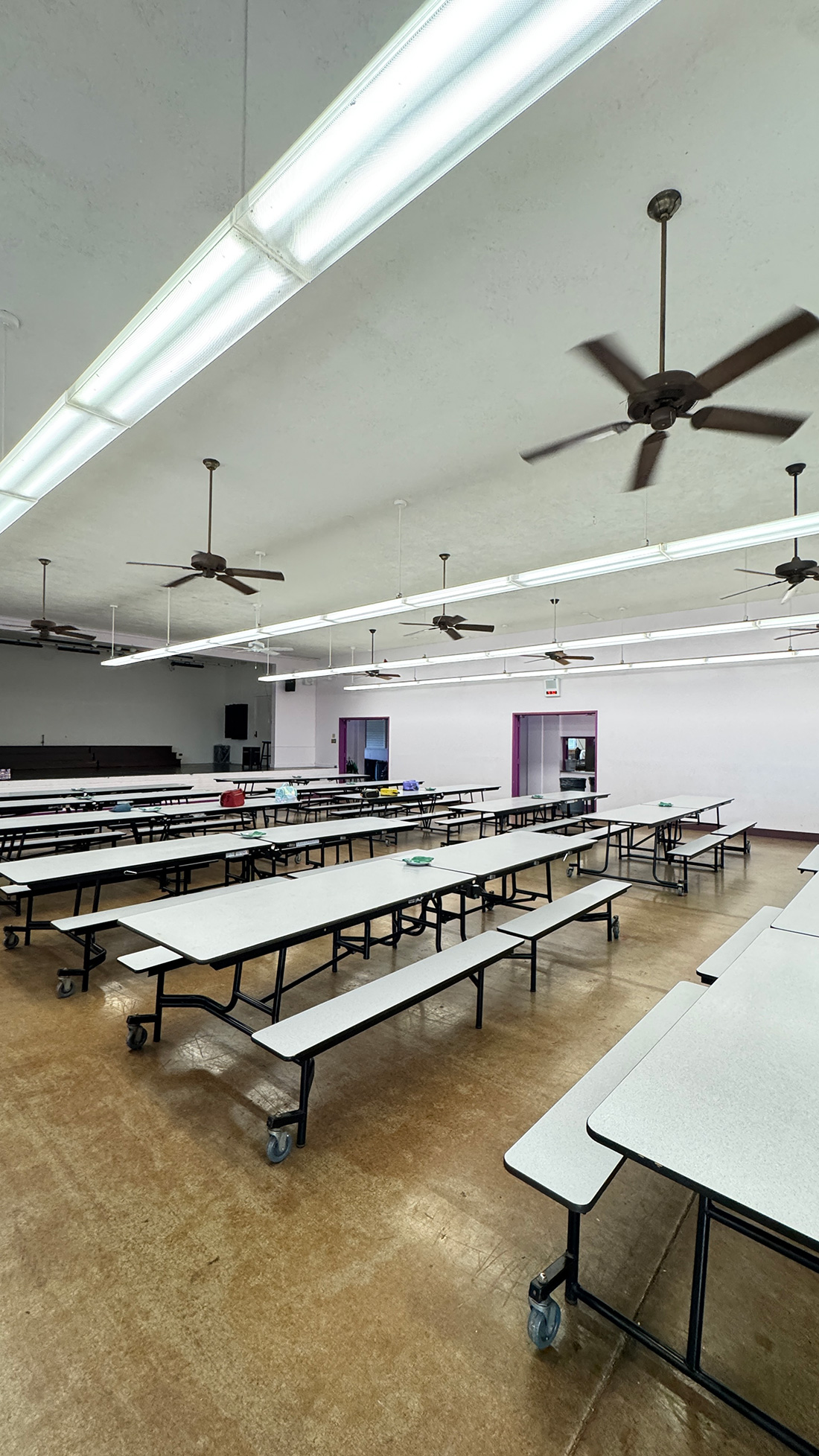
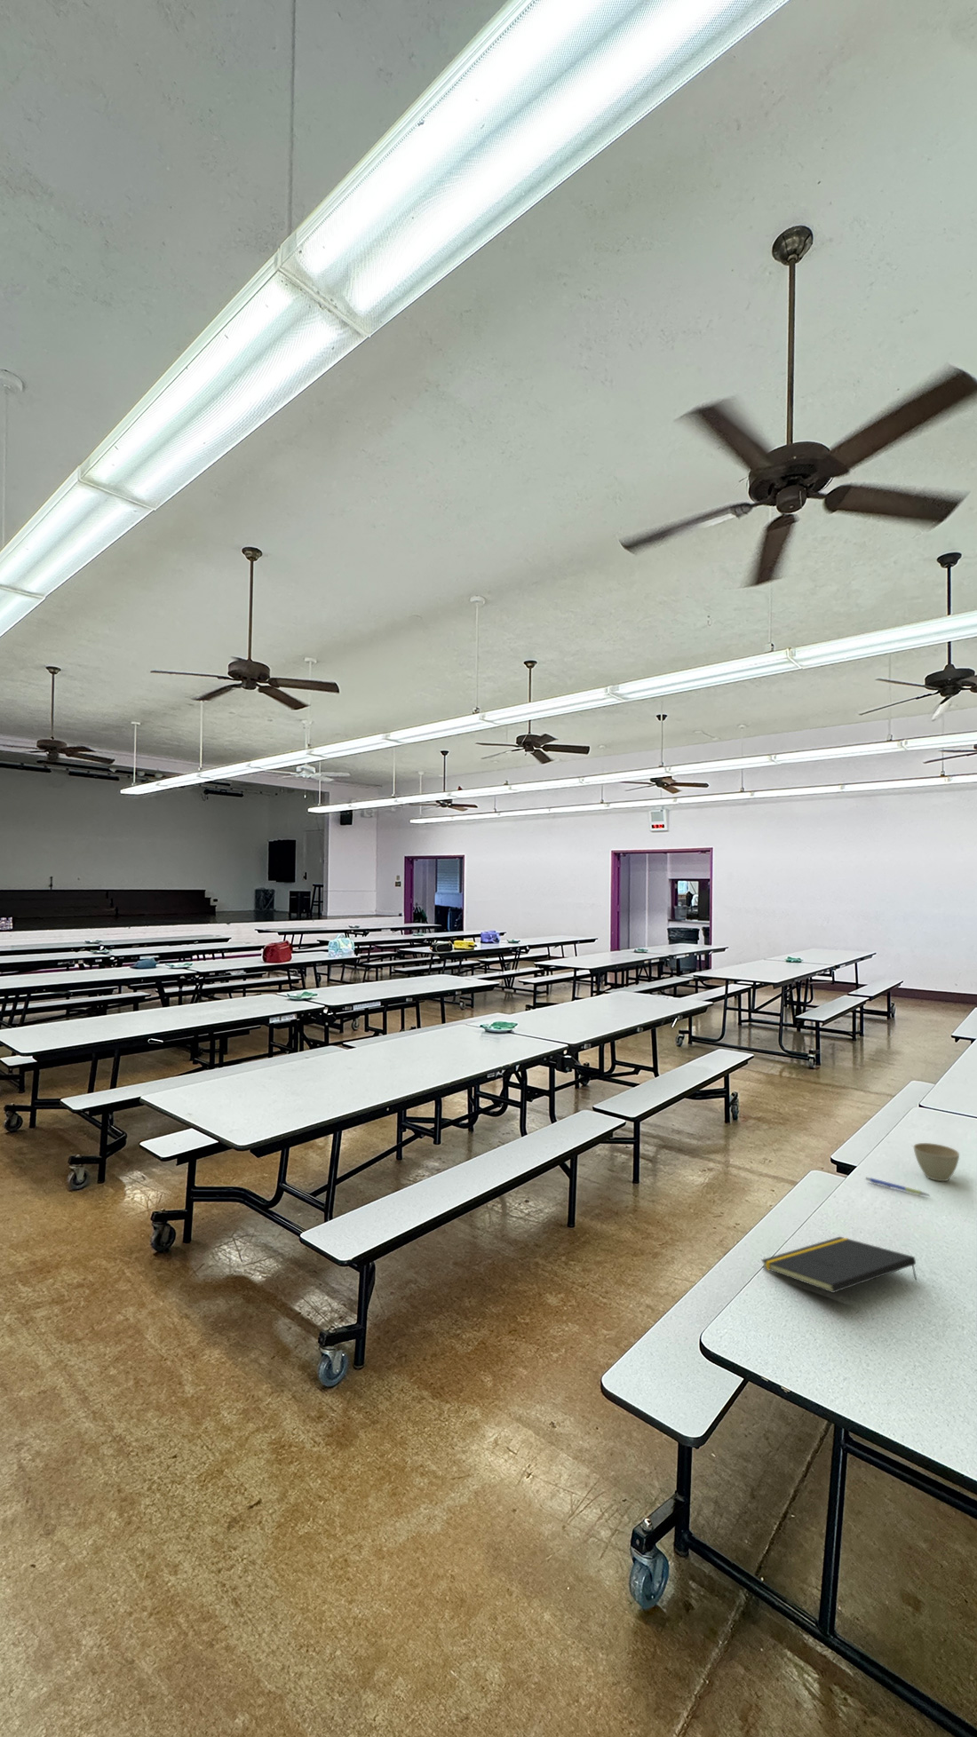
+ flower pot (936, 1163)
+ notepad (836, 1262)
+ pen (897, 1186)
